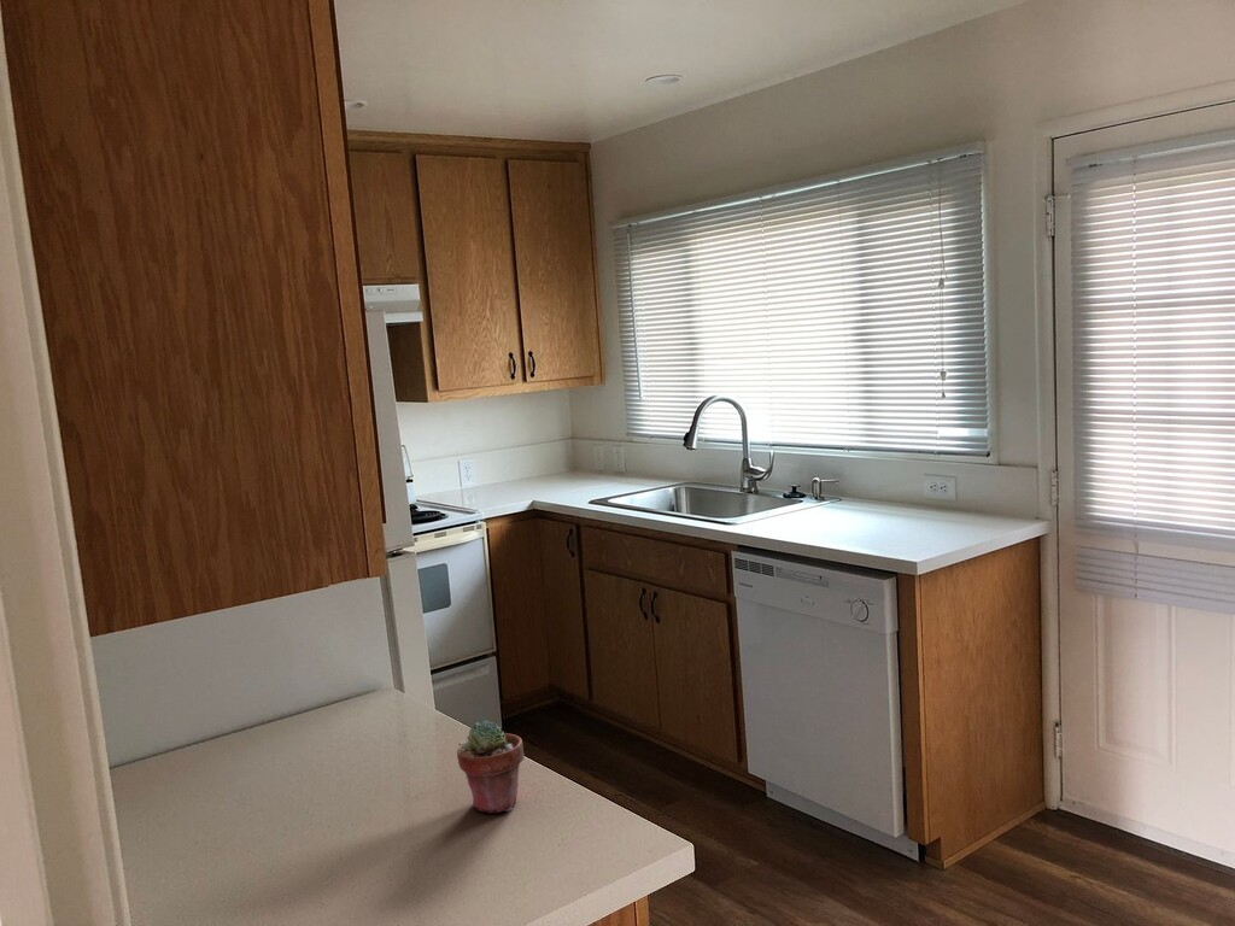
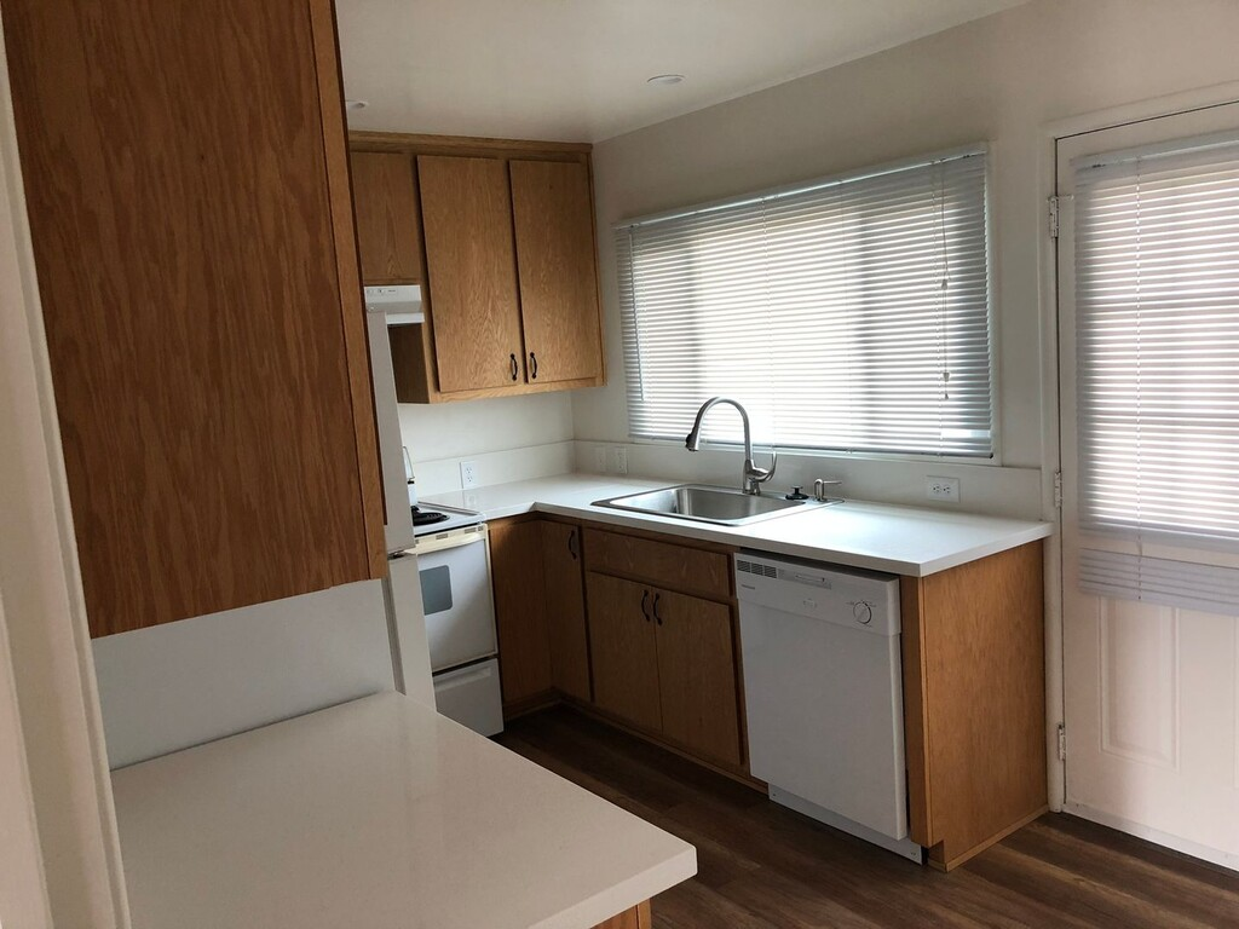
- potted succulent (491, 762)
